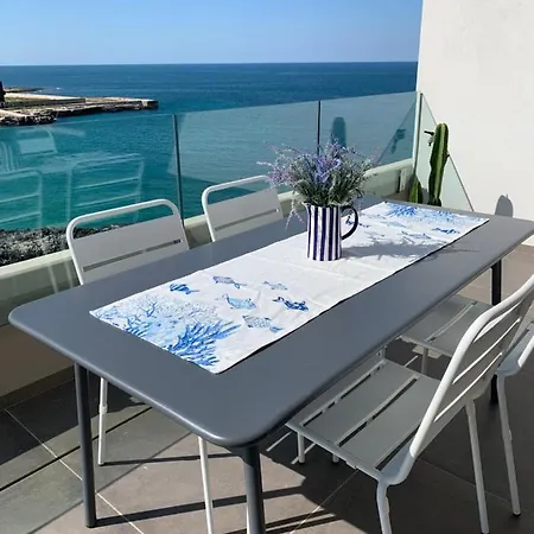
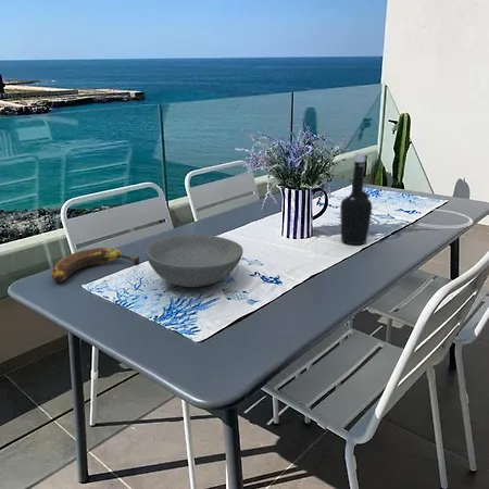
+ bowl (195, 264)
+ bottle (356, 198)
+ plate (437, 210)
+ banana (90, 262)
